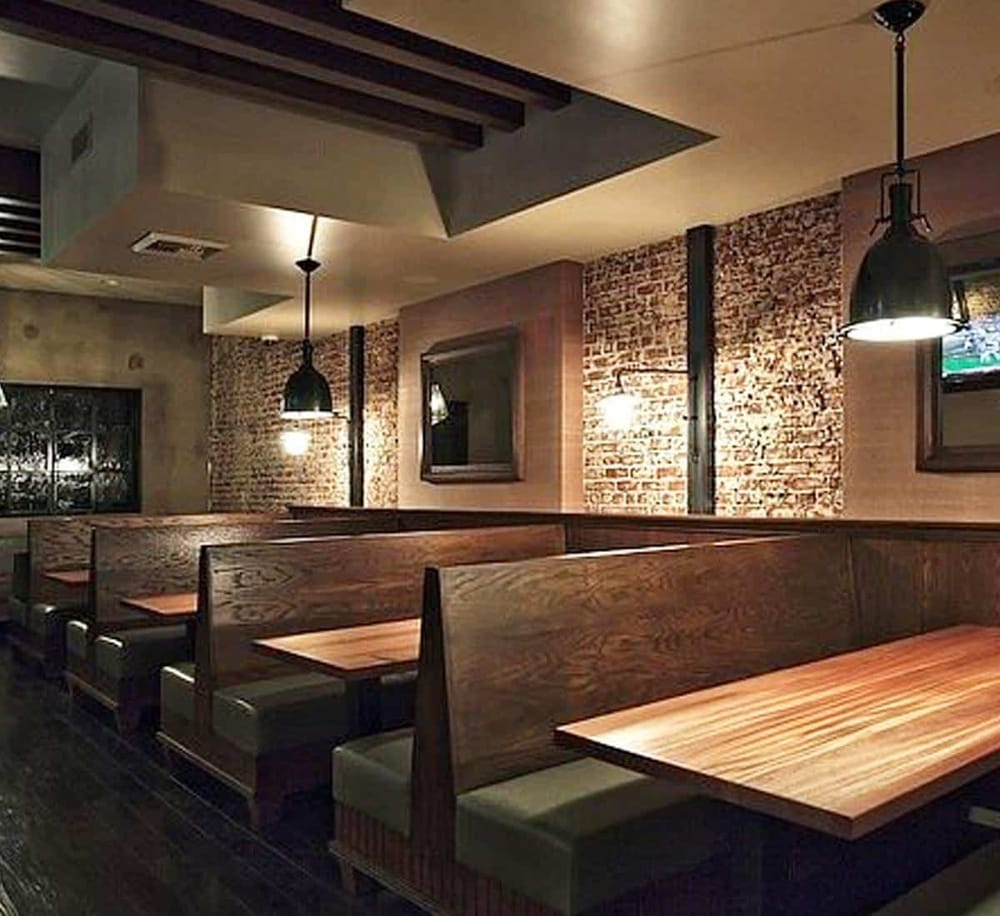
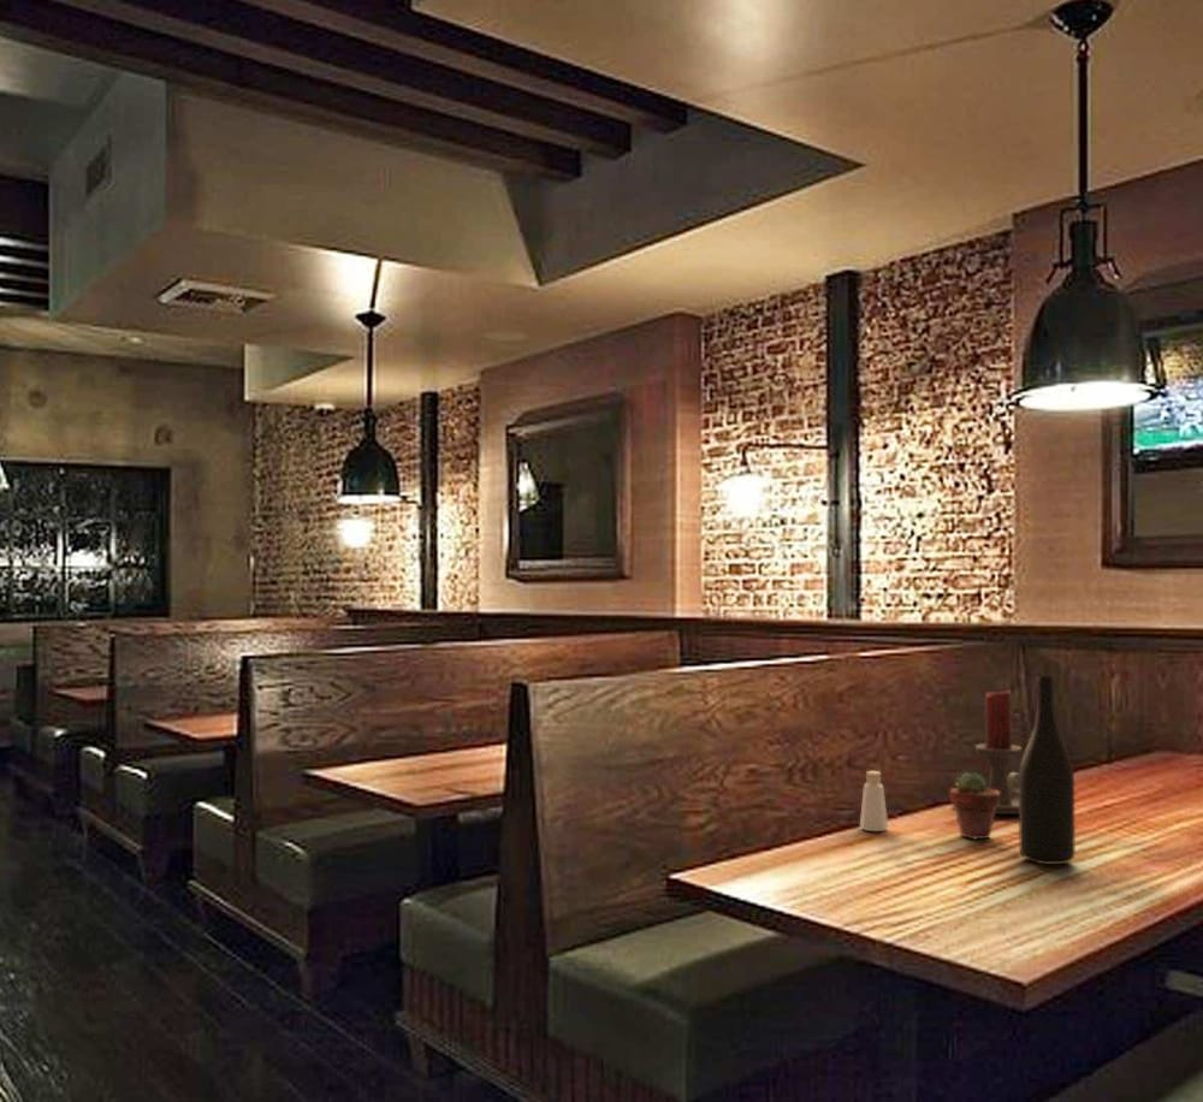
+ candle holder (1002, 746)
+ pepper shaker (873, 800)
+ wine bottle (1045, 769)
+ potted succulent (974, 804)
